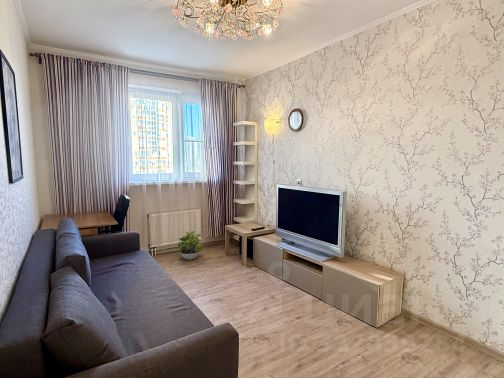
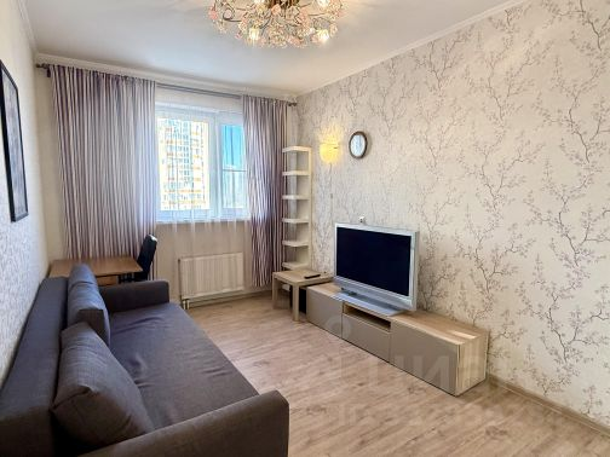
- potted plant (188, 244)
